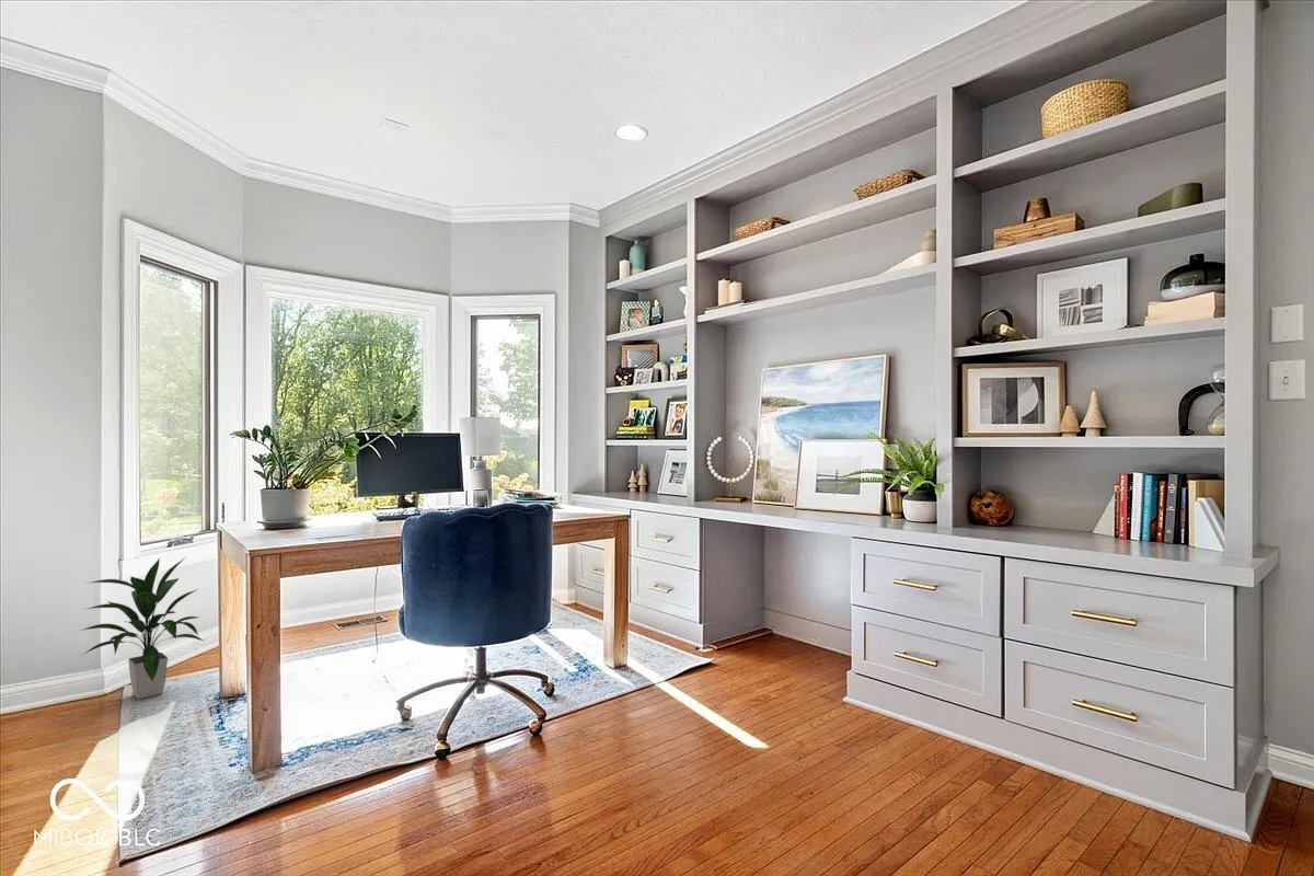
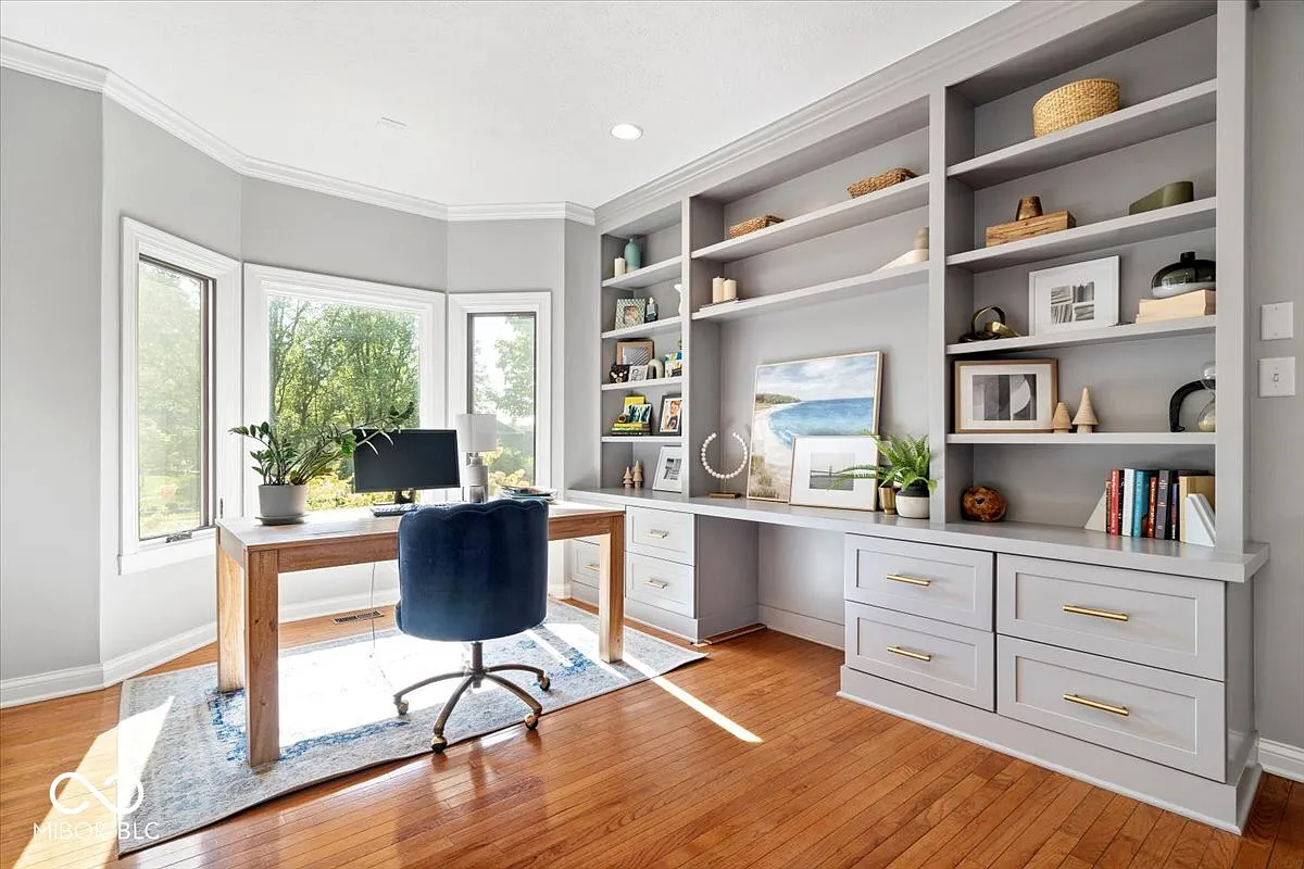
- indoor plant (146, 627)
